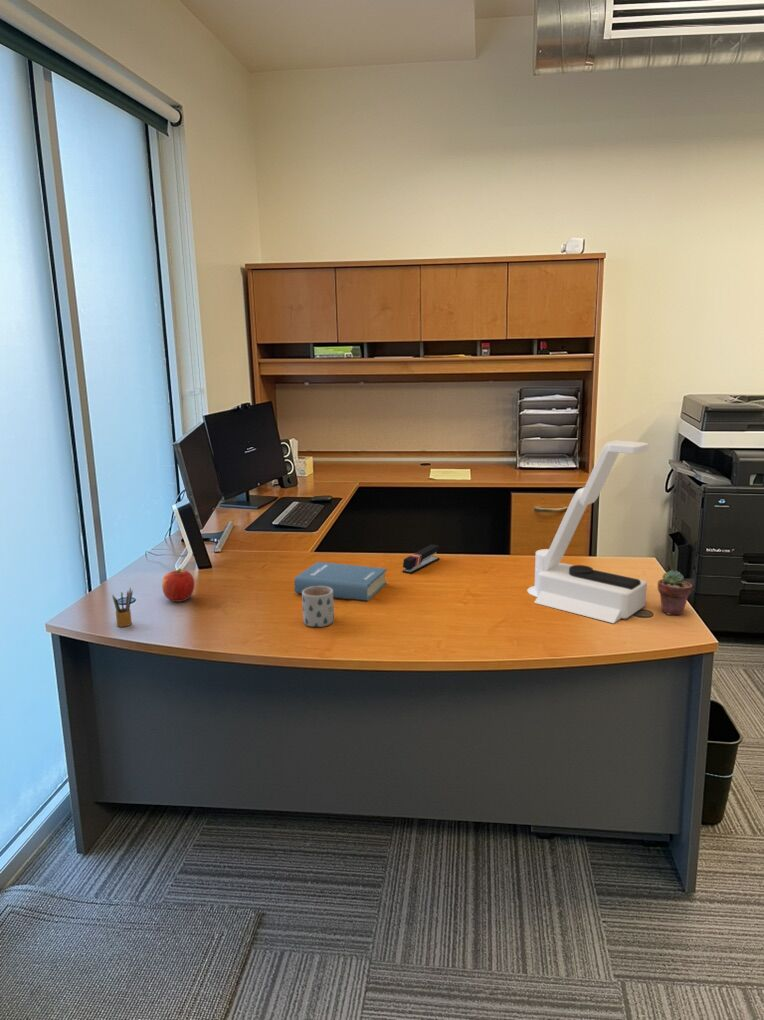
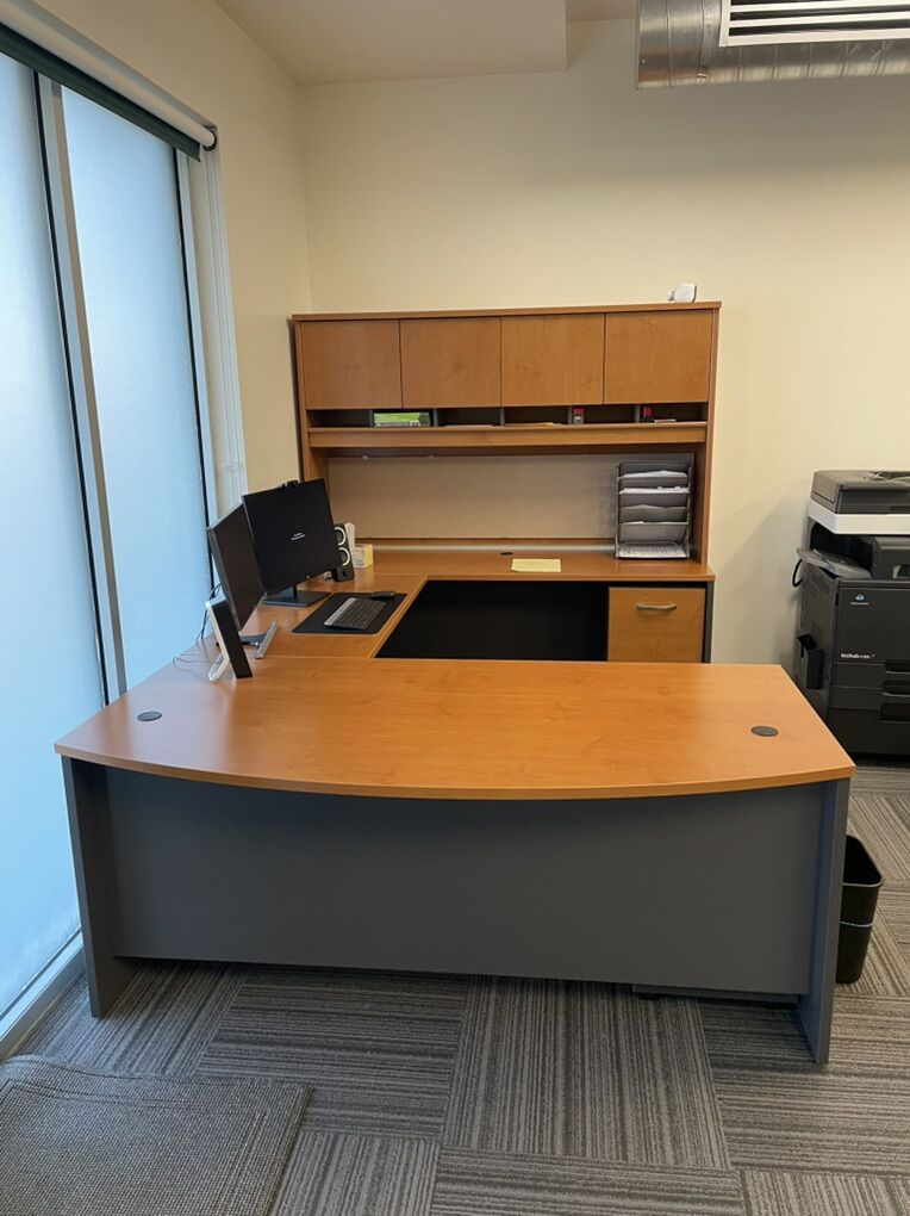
- desk lamp (580, 518)
- stapler (421, 558)
- mug (319, 604)
- apple (178, 583)
- hardback book (341, 581)
- pencil box (122, 607)
- potted succulent (674, 591)
